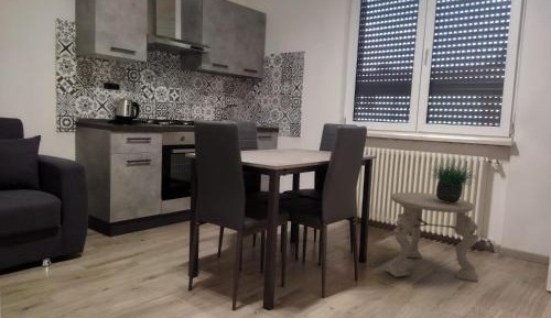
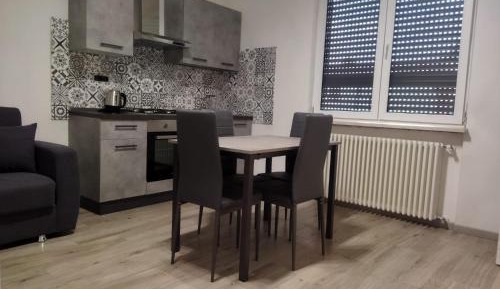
- potted plant (450, 175)
- side table (420, 232)
